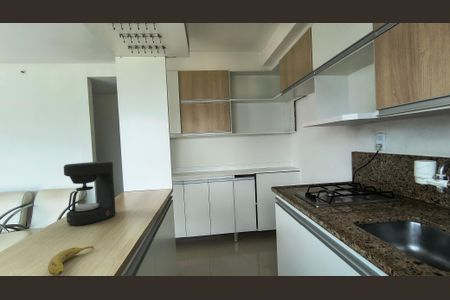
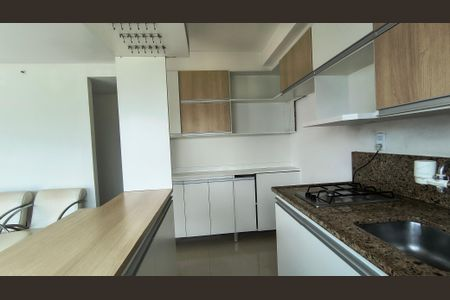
- coffee maker (90, 189)
- fruit (69, 257)
